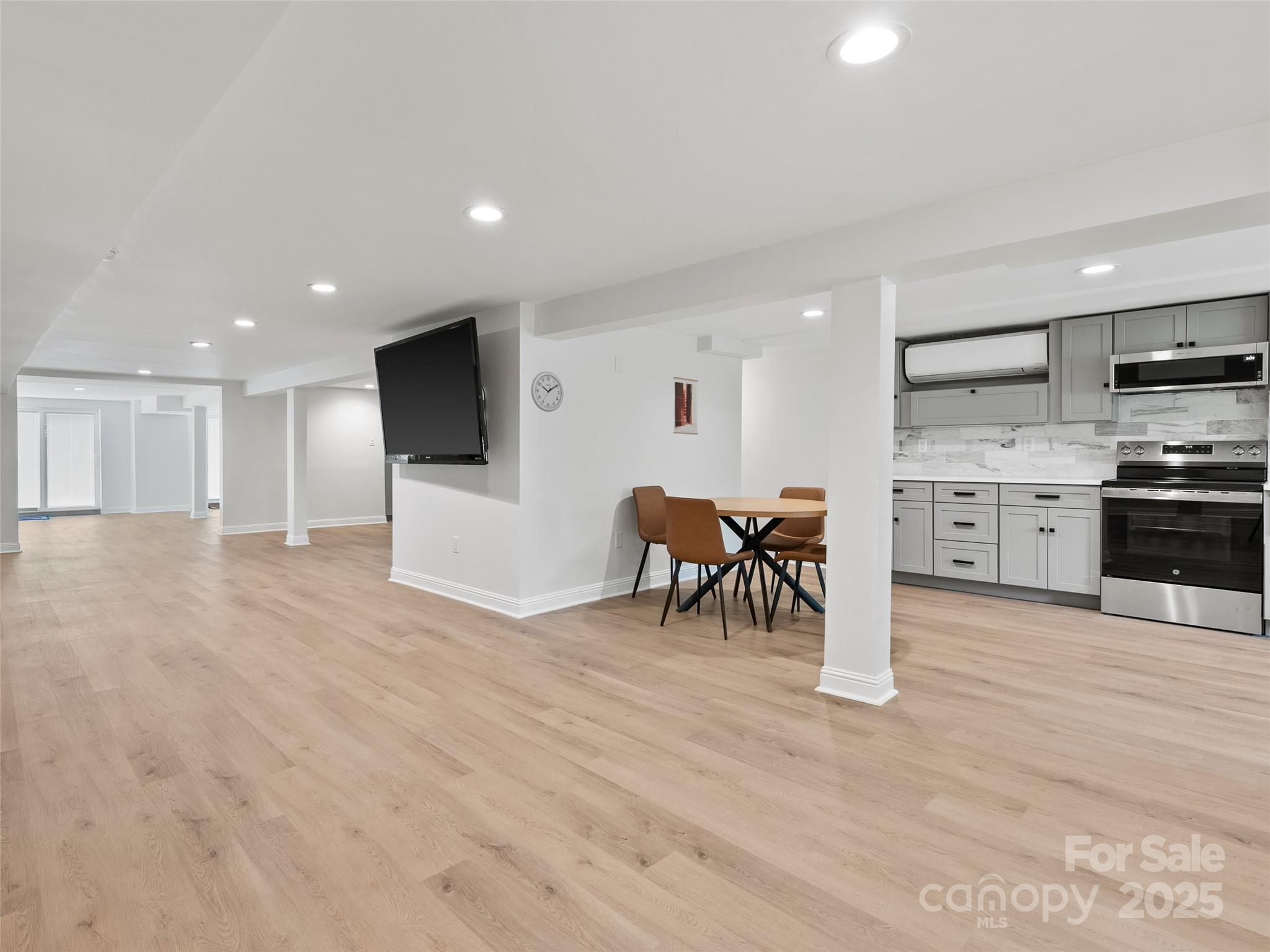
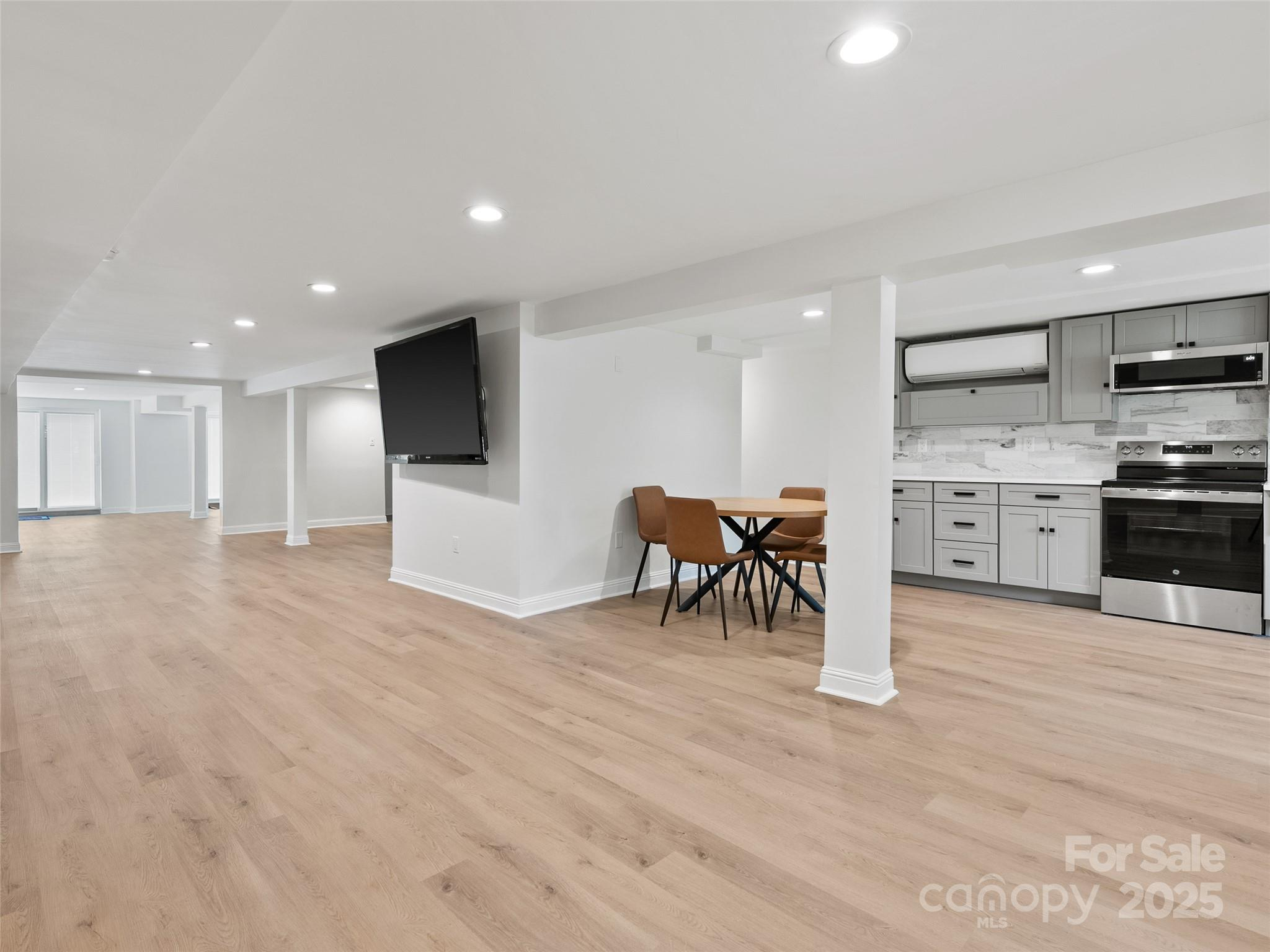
- wall clock (548, 391)
- wall art (685, 406)
